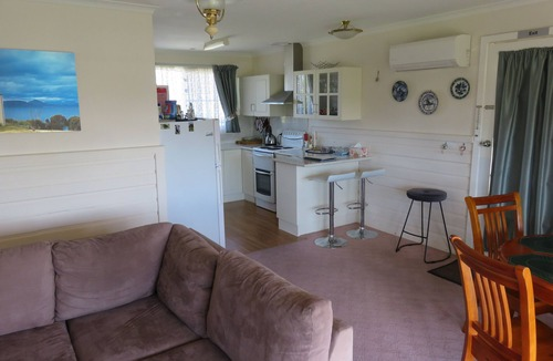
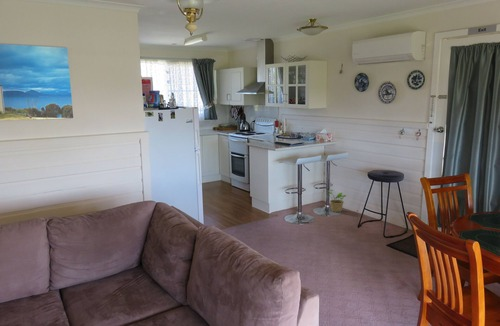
+ potted plant (336, 198)
